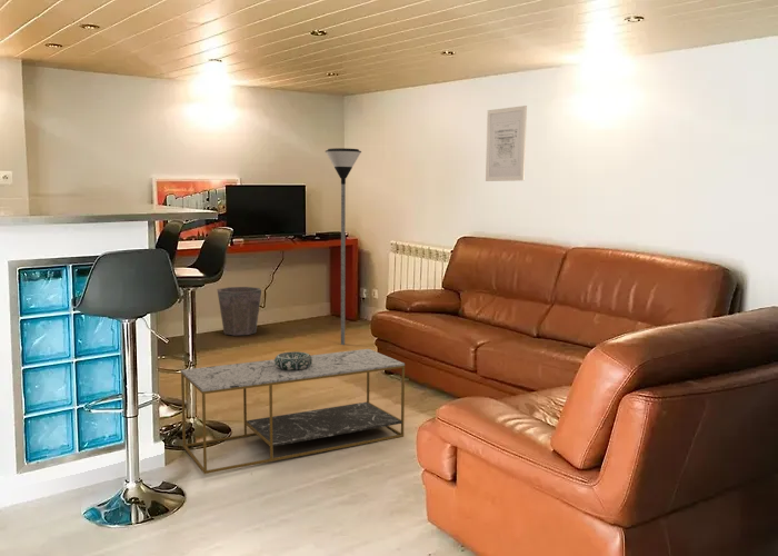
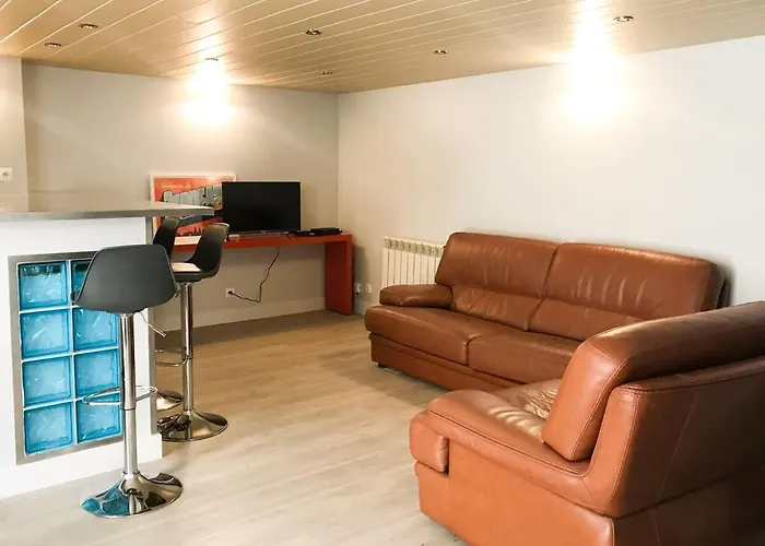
- floor lamp (342, 248)
- waste bin (239, 310)
- decorative bowl (293, 360)
- wall art (505, 145)
- coffee table (296, 413)
